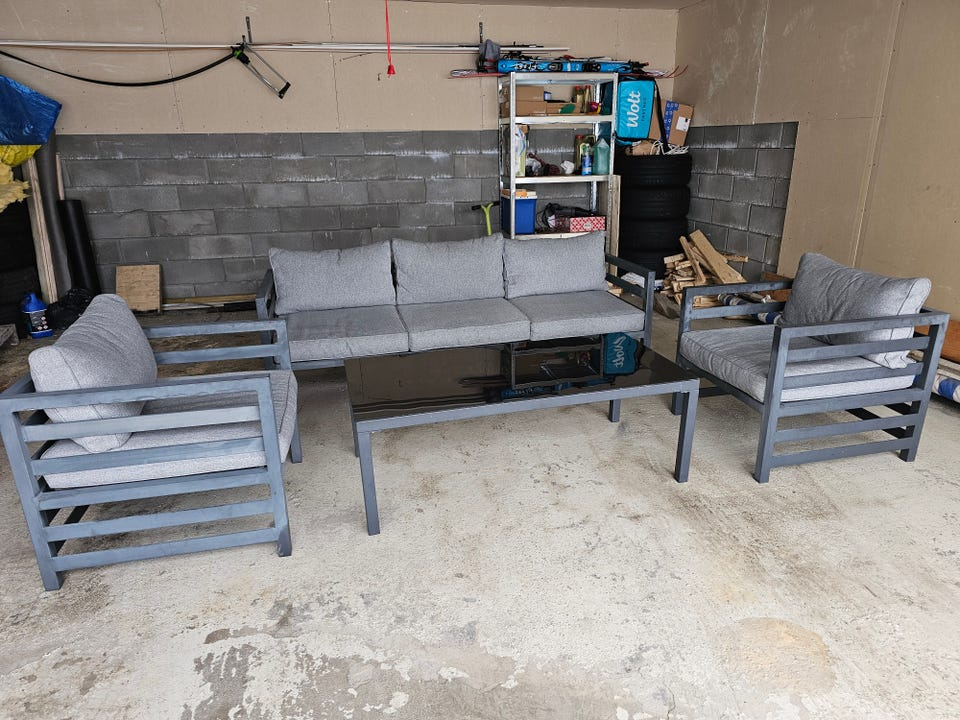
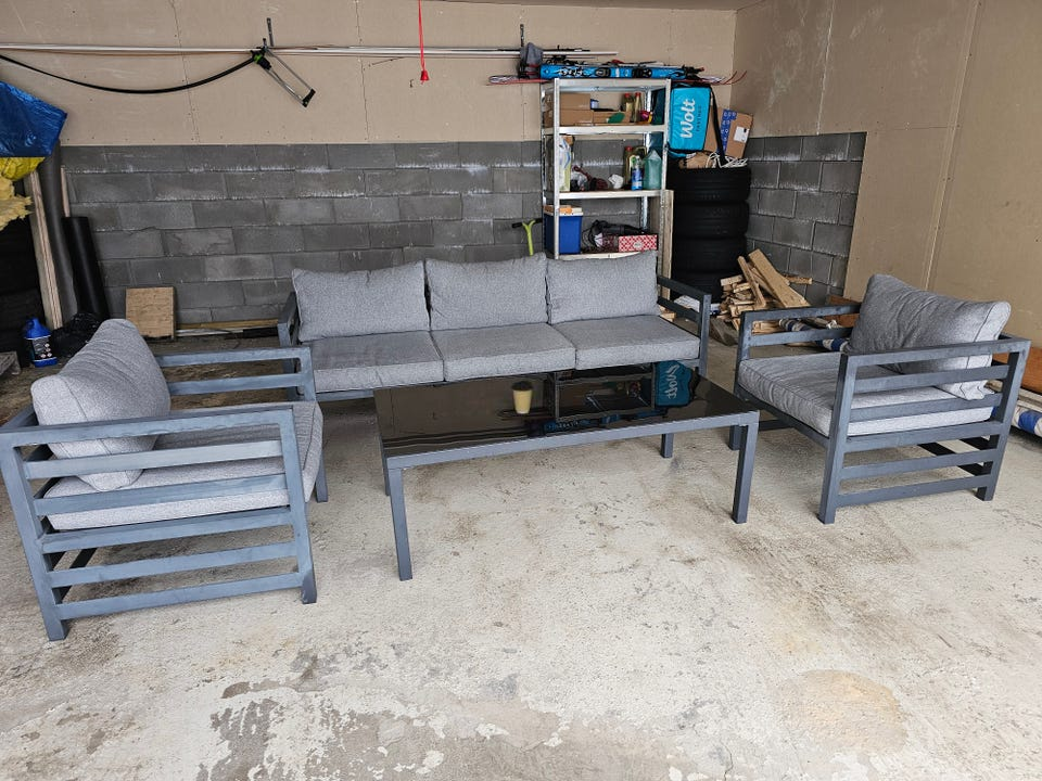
+ coffee cup (522, 397)
